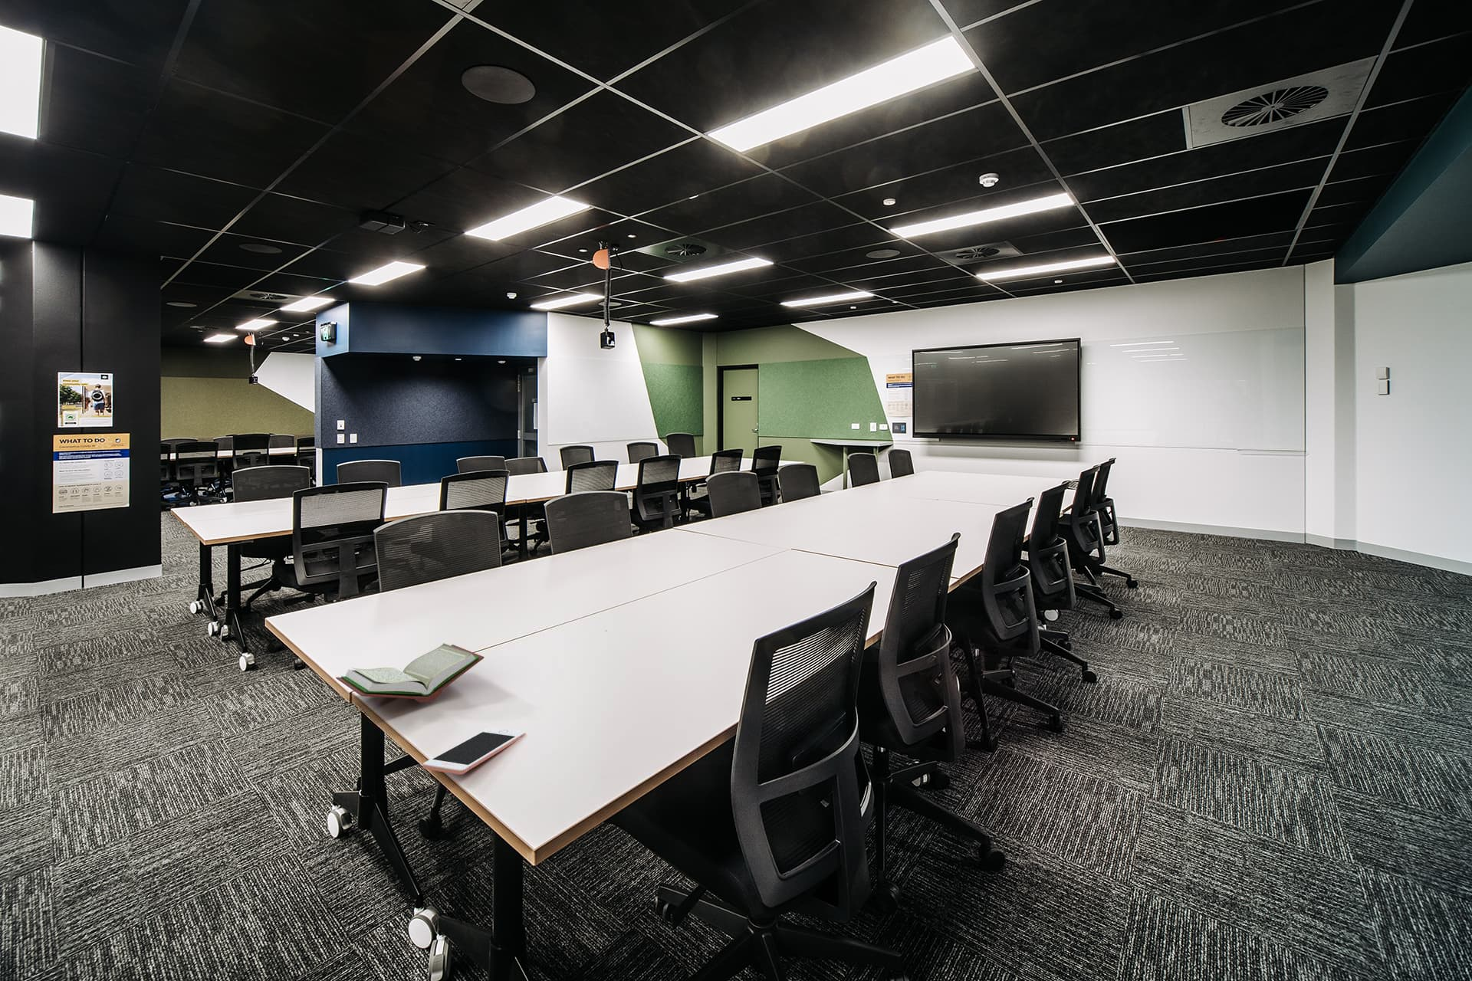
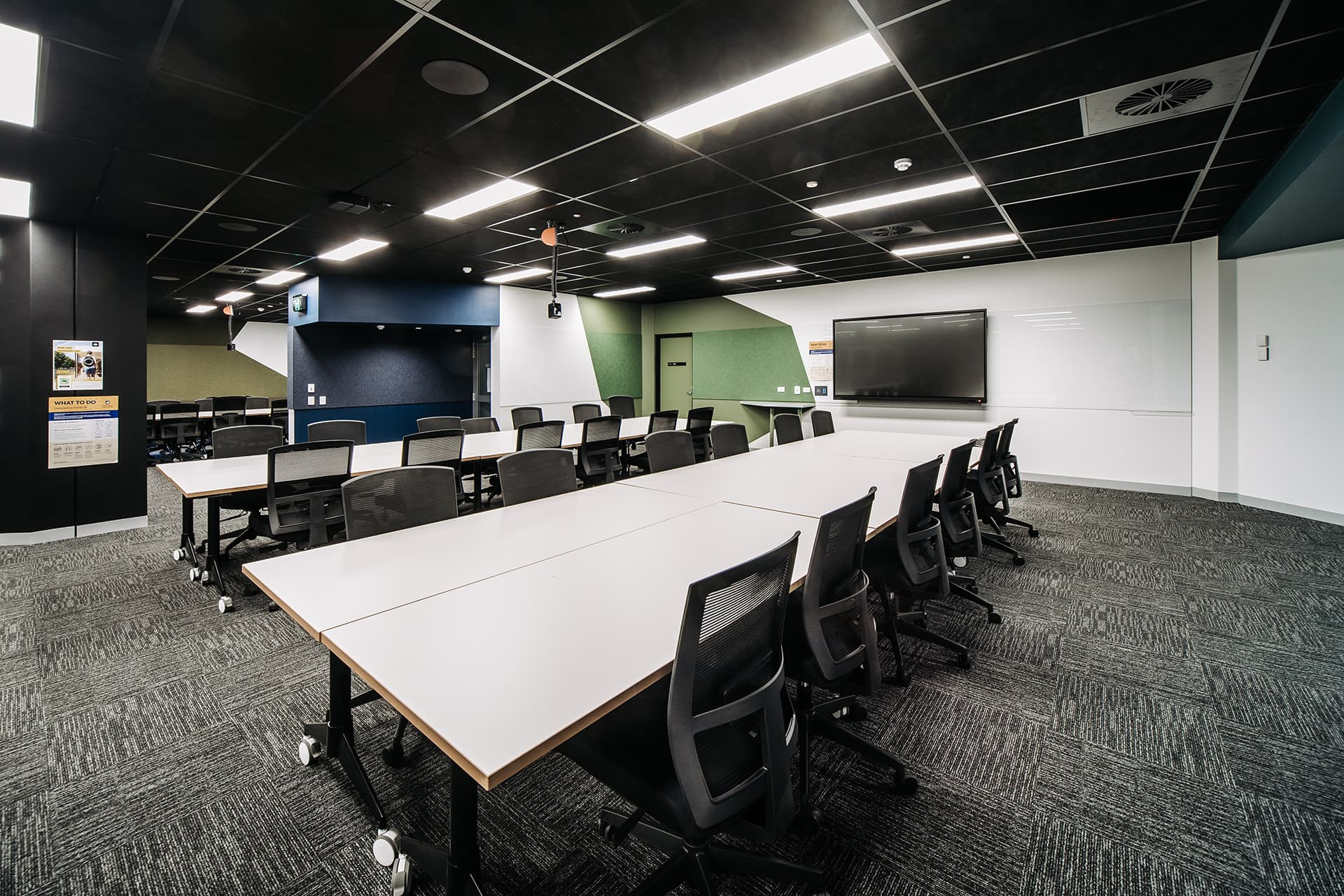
- book (412, 674)
- cell phone (476, 749)
